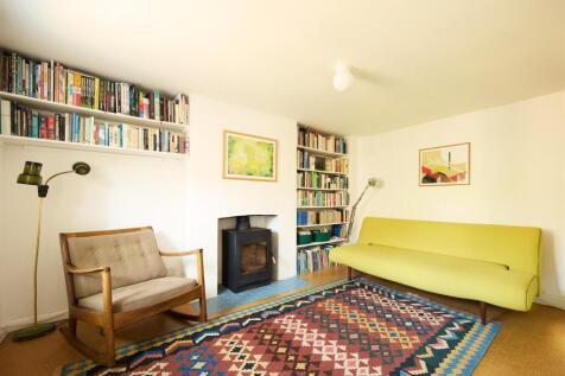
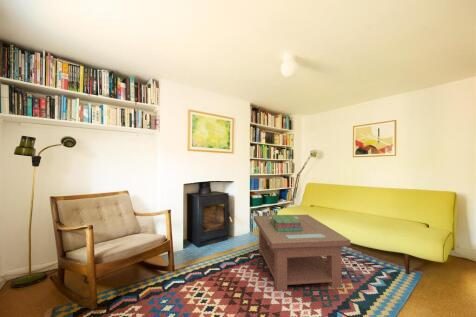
+ coffee table (293, 246)
+ stack of books (284, 222)
